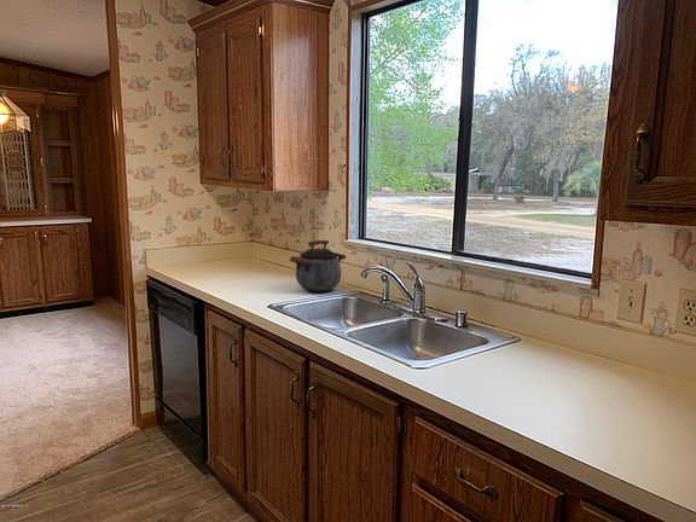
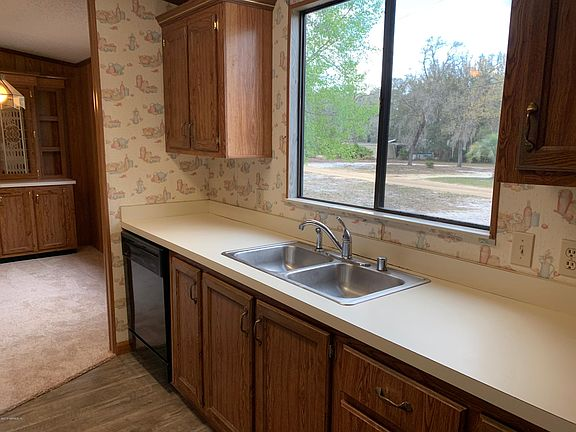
- kettle (318, 265)
